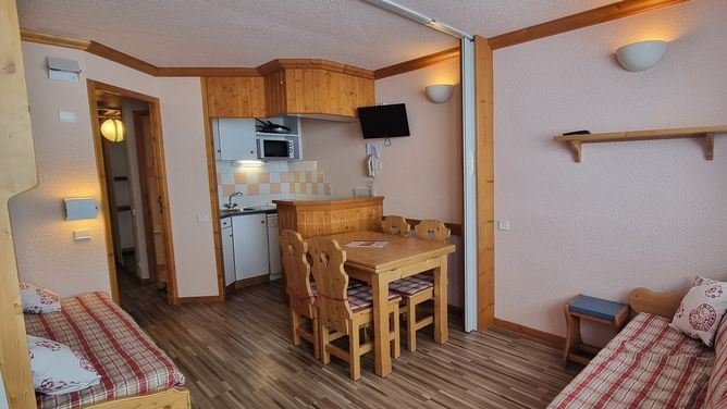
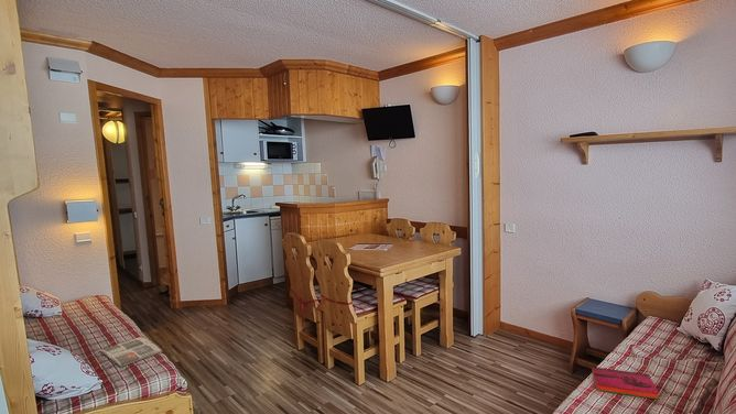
+ magazine (130, 349)
+ hardback book (623, 381)
